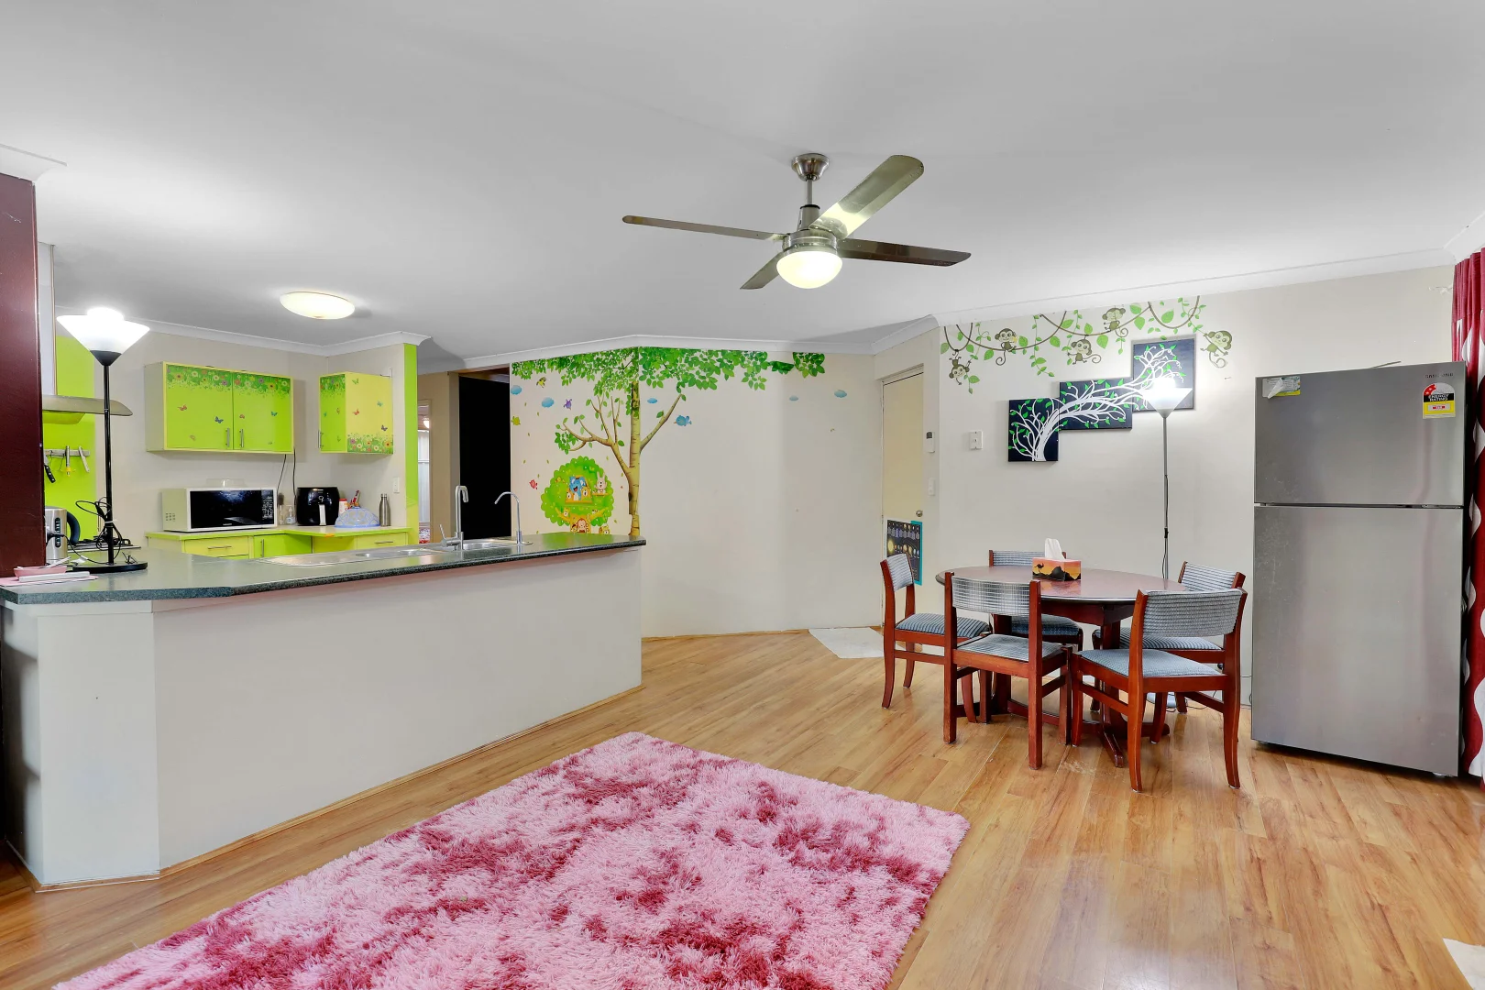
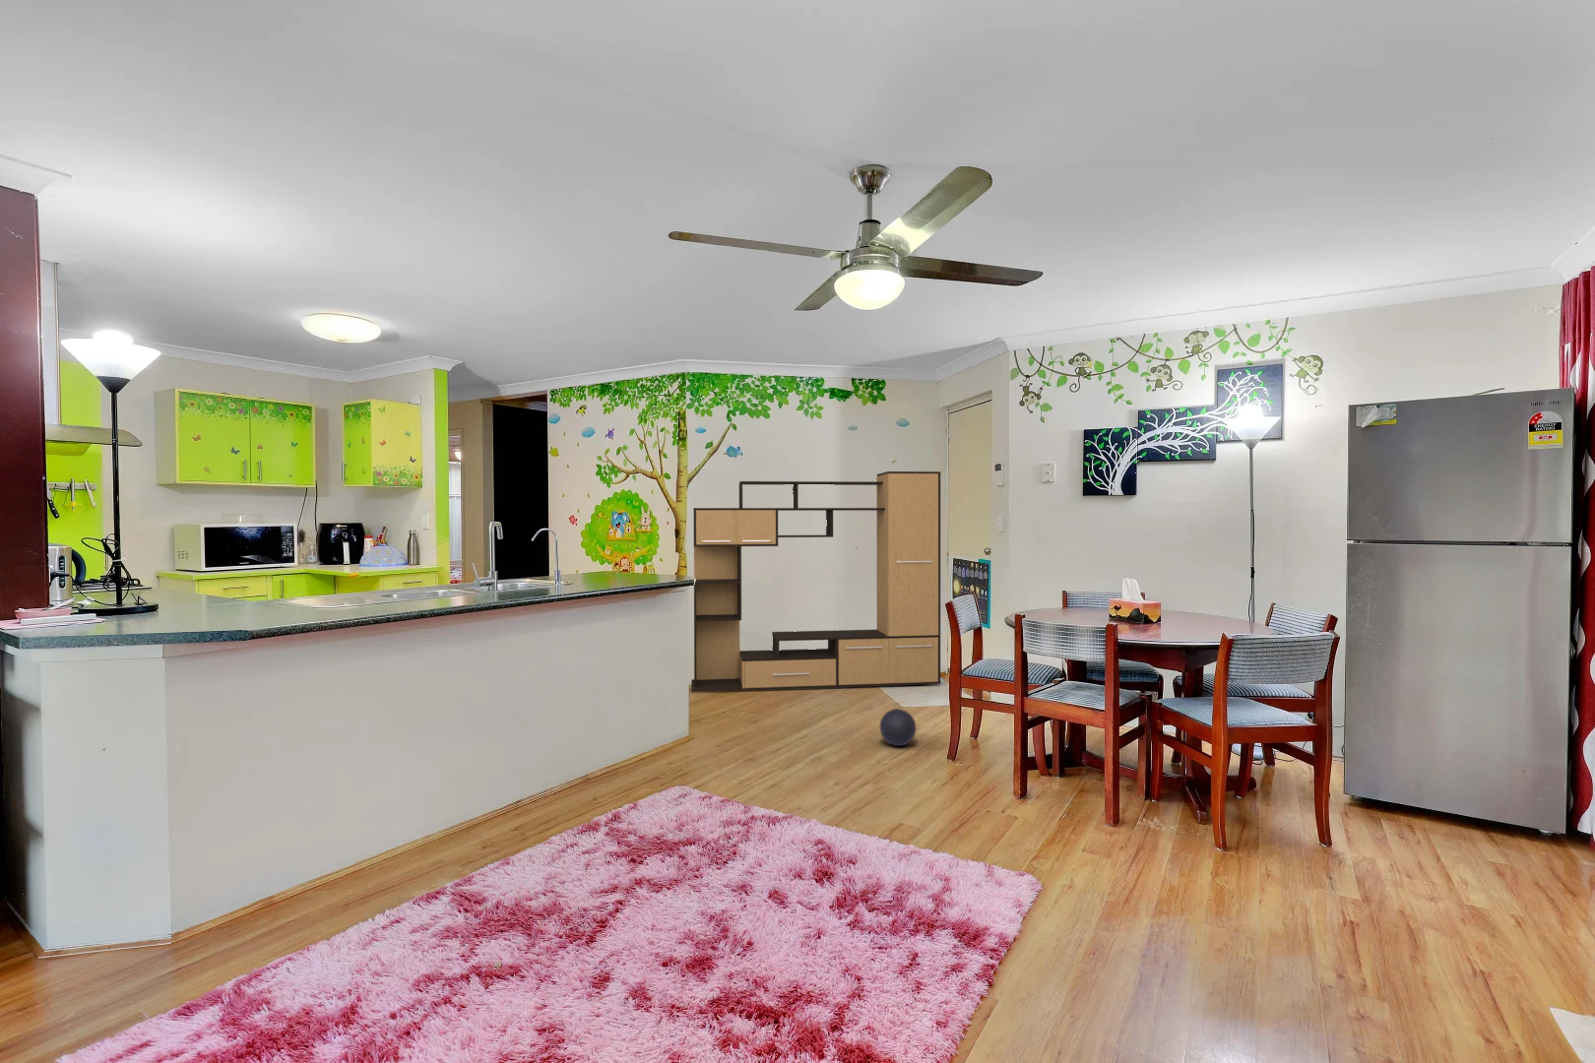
+ media console (814, 536)
+ ball (898, 726)
